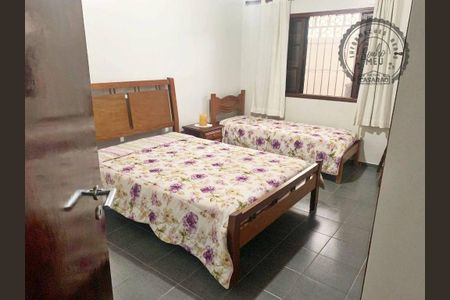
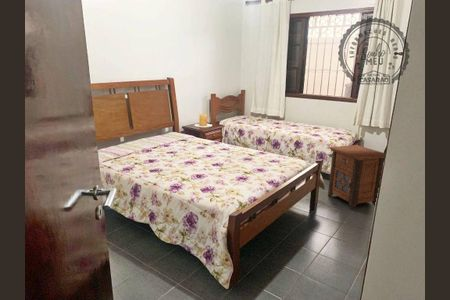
+ nightstand (354, 176)
